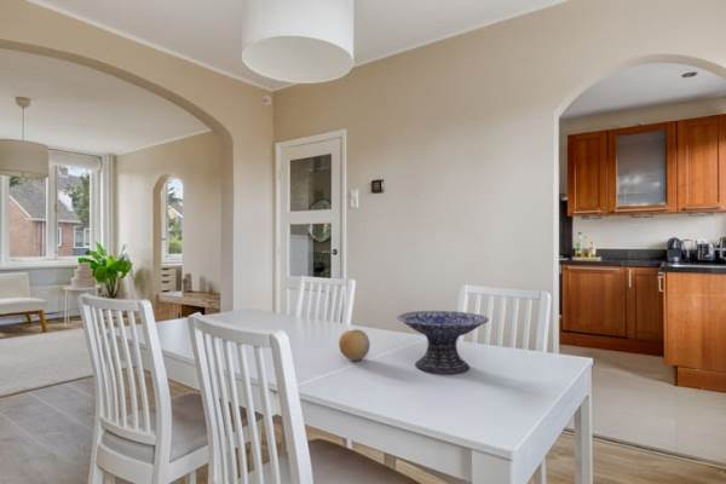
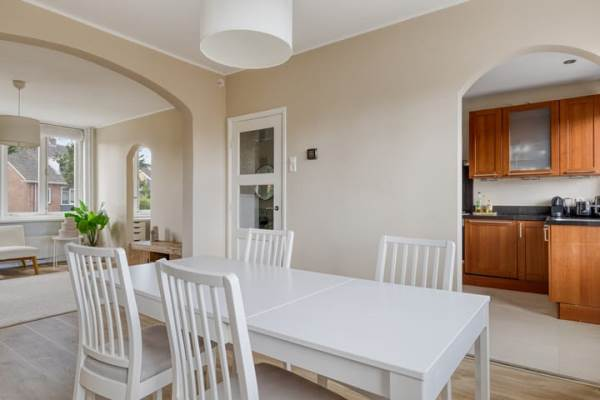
- fruit (355, 345)
- decorative bowl (442, 340)
